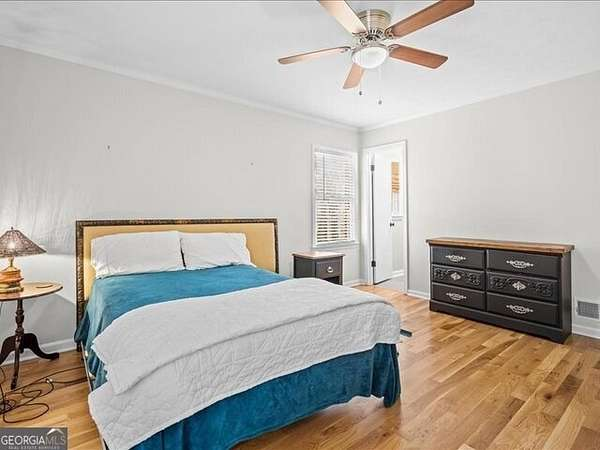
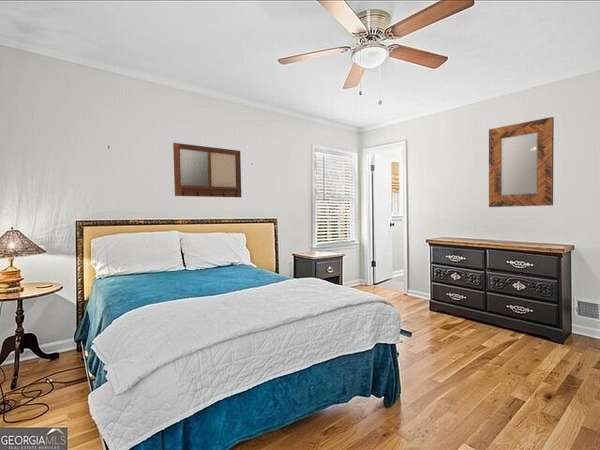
+ writing board (210, 171)
+ home mirror (519, 165)
